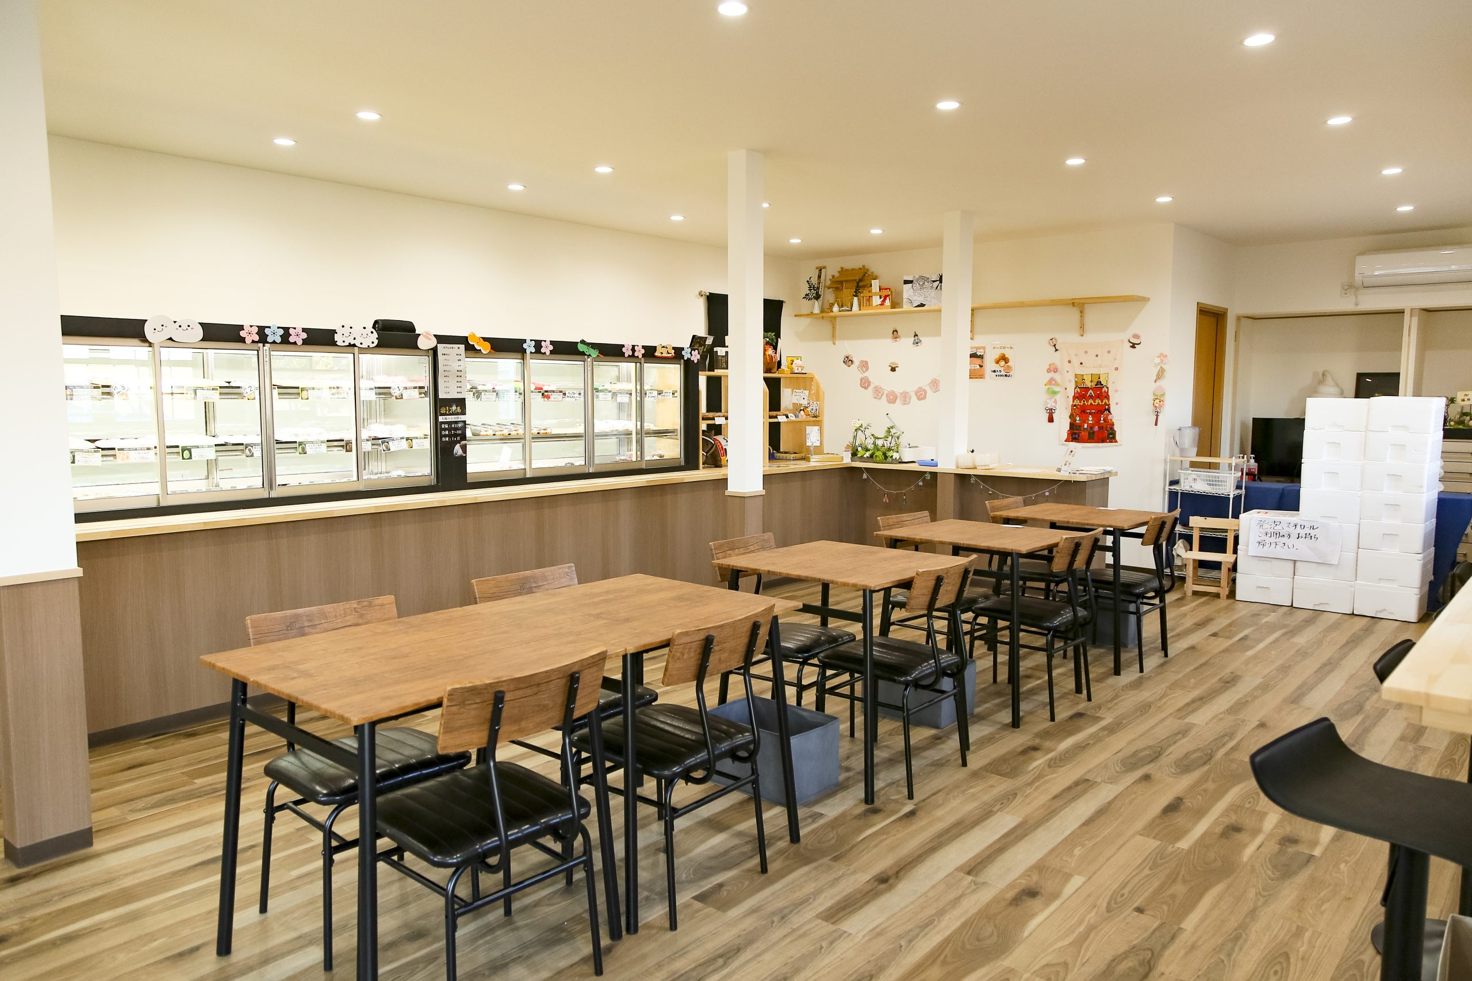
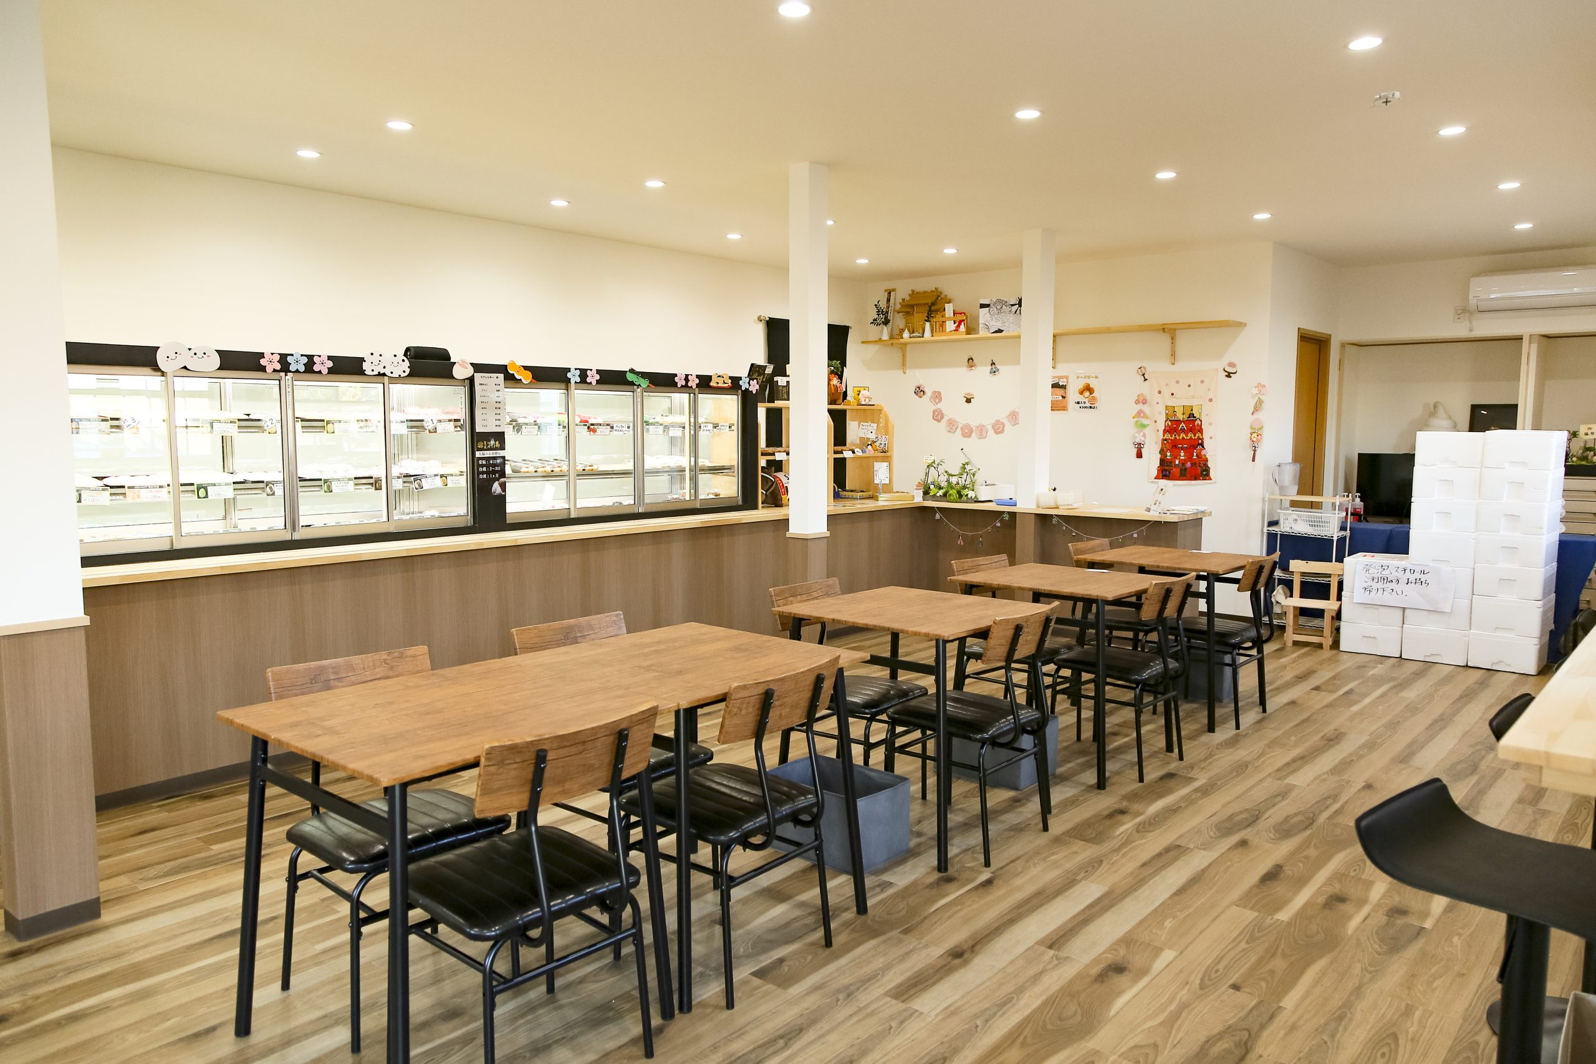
+ smoke detector (1386, 99)
